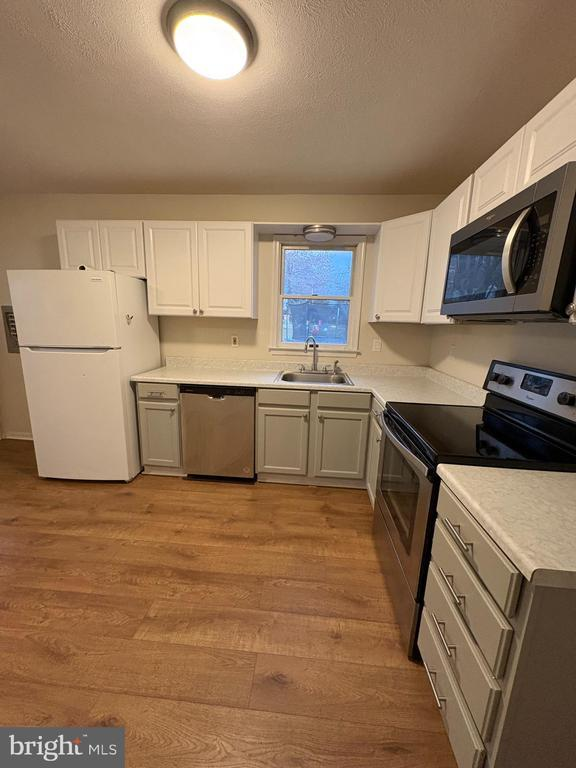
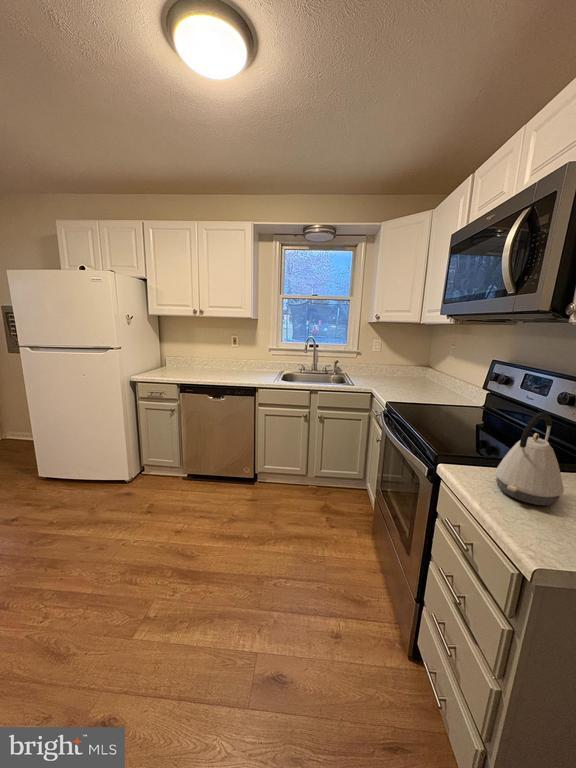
+ kettle (533, 454)
